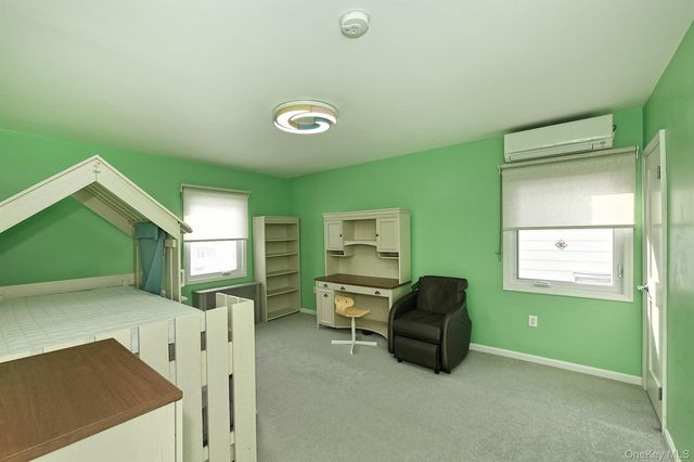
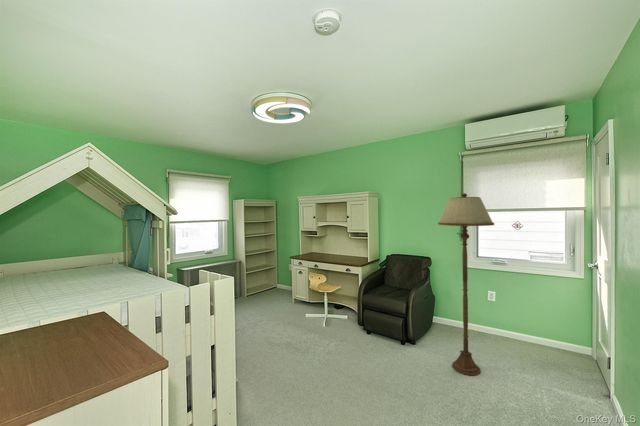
+ floor lamp (465, 280)
